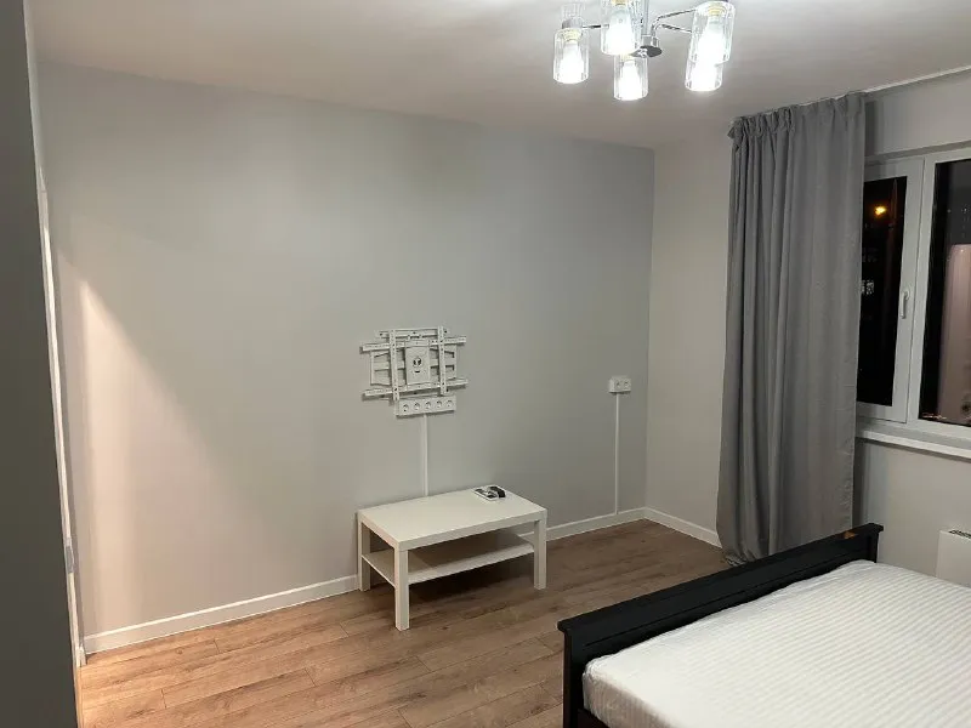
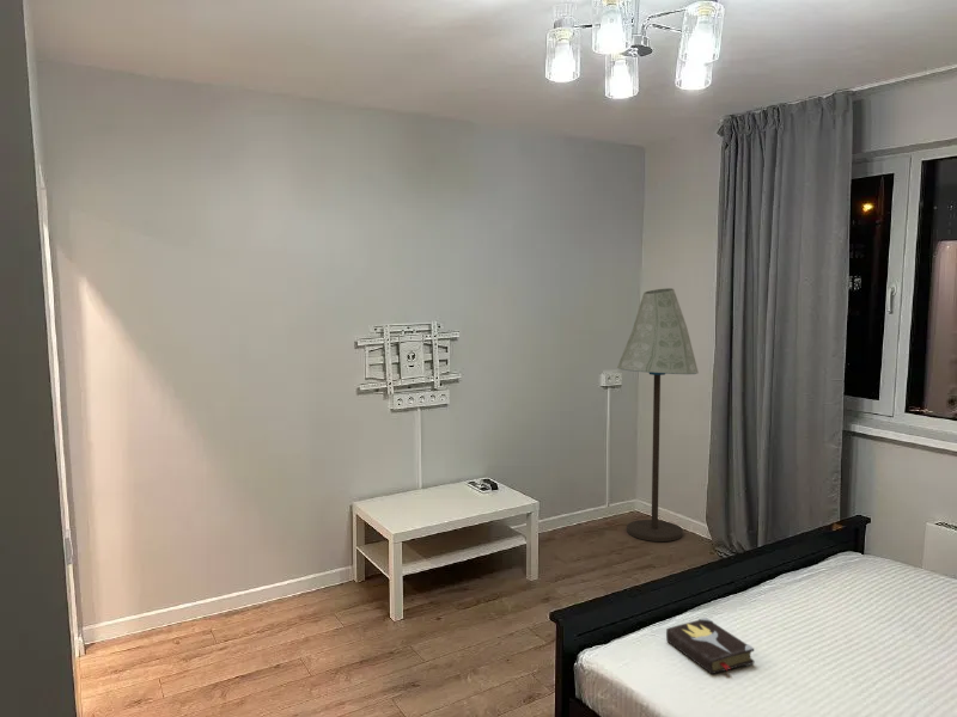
+ floor lamp (656, 411)
+ hardback book (708, 643)
